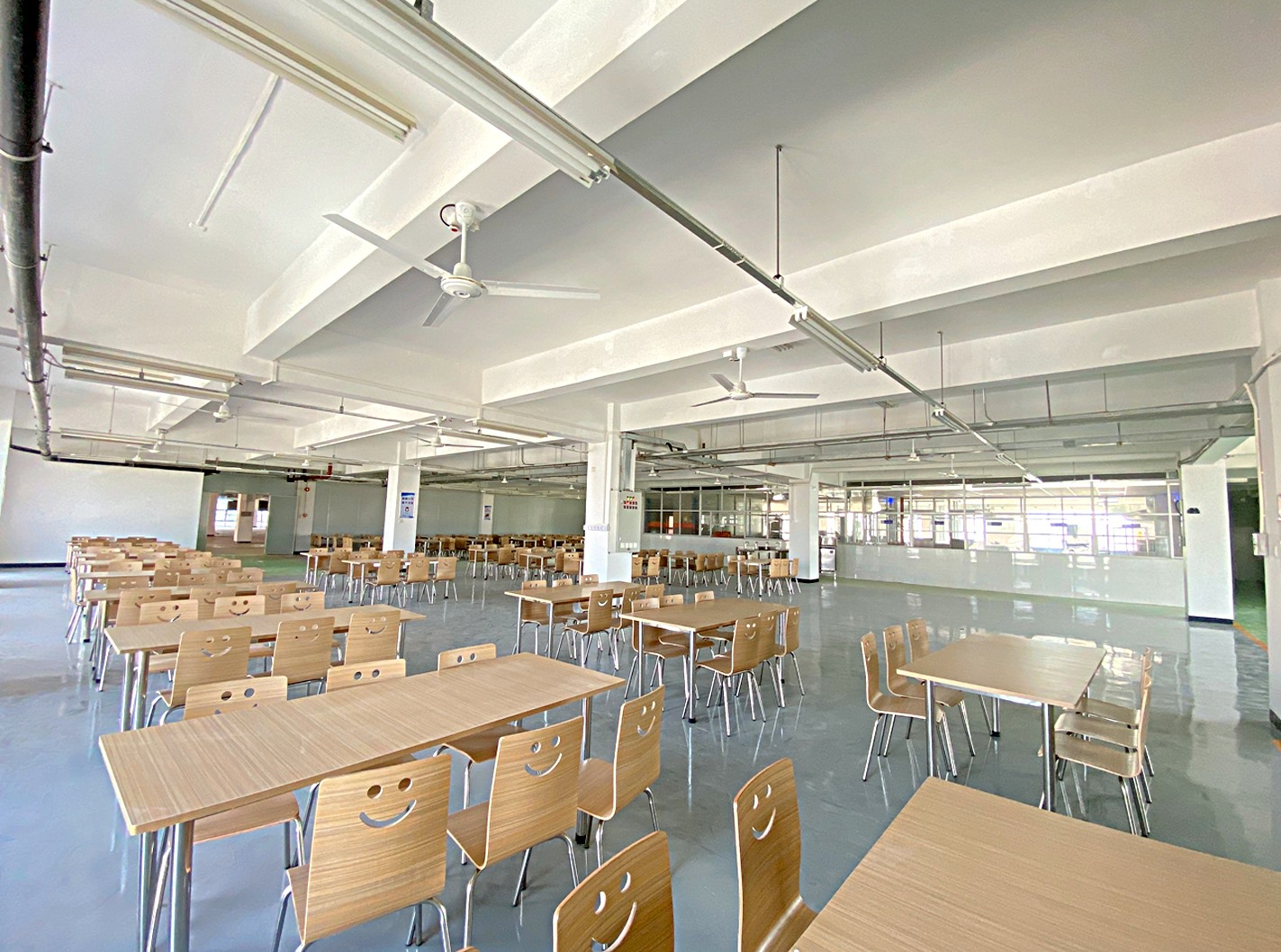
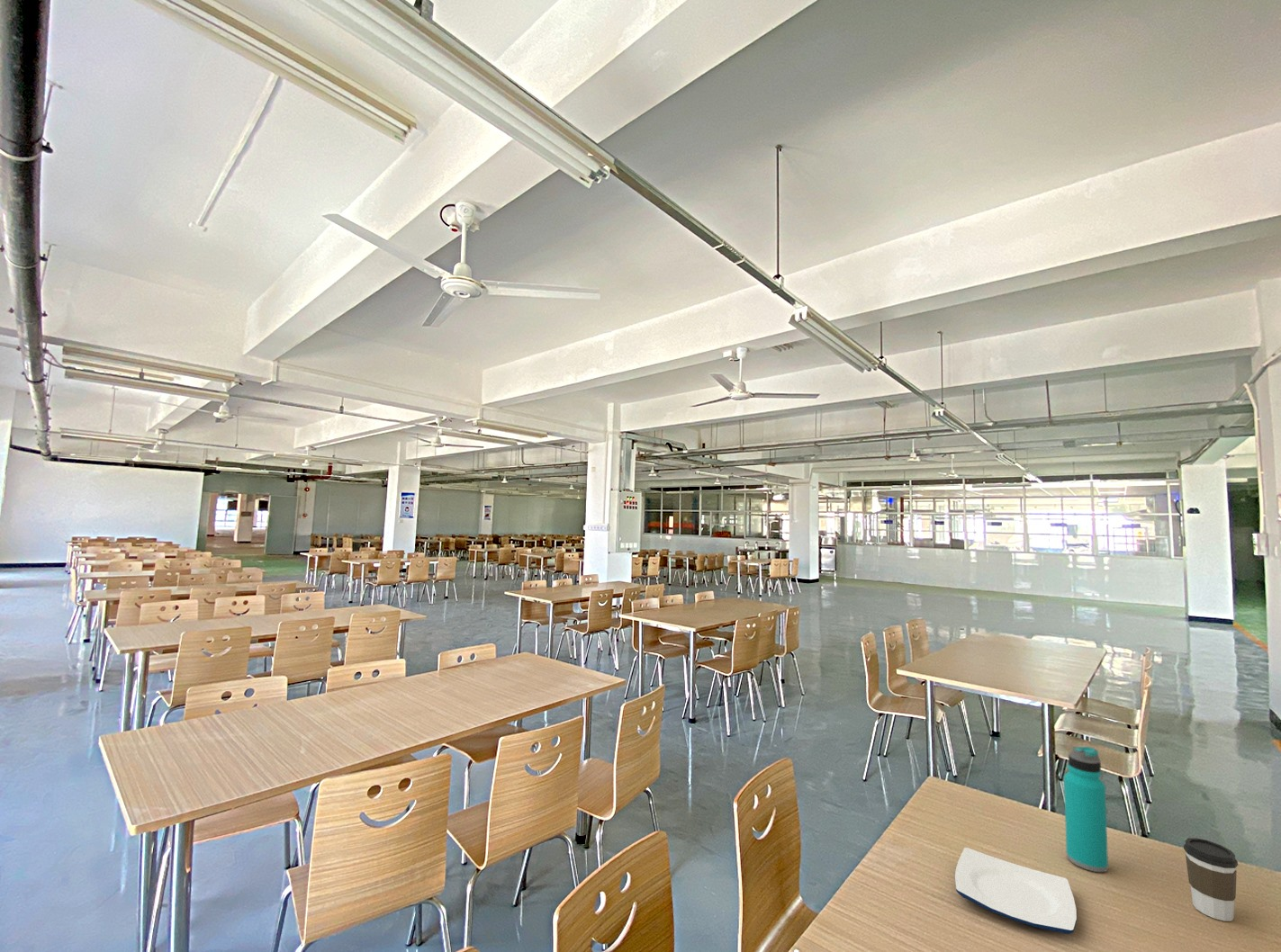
+ plate (1013, 891)
+ water bottle (1085, 804)
+ coffee cup (1211, 879)
